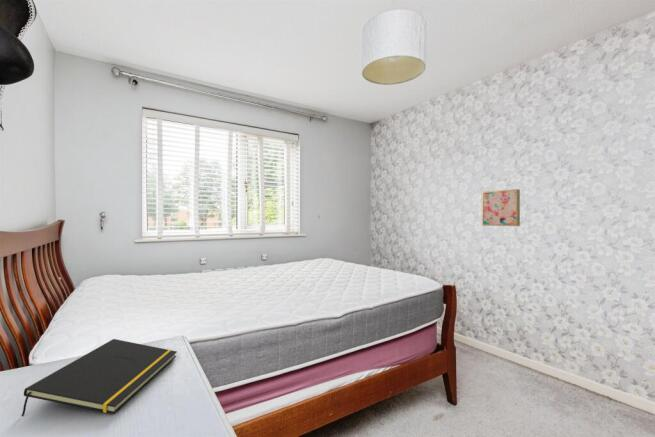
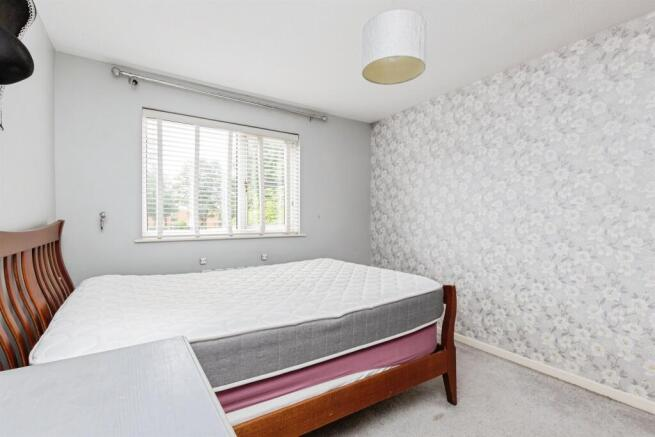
- wall art (500, 208)
- notepad (113, 369)
